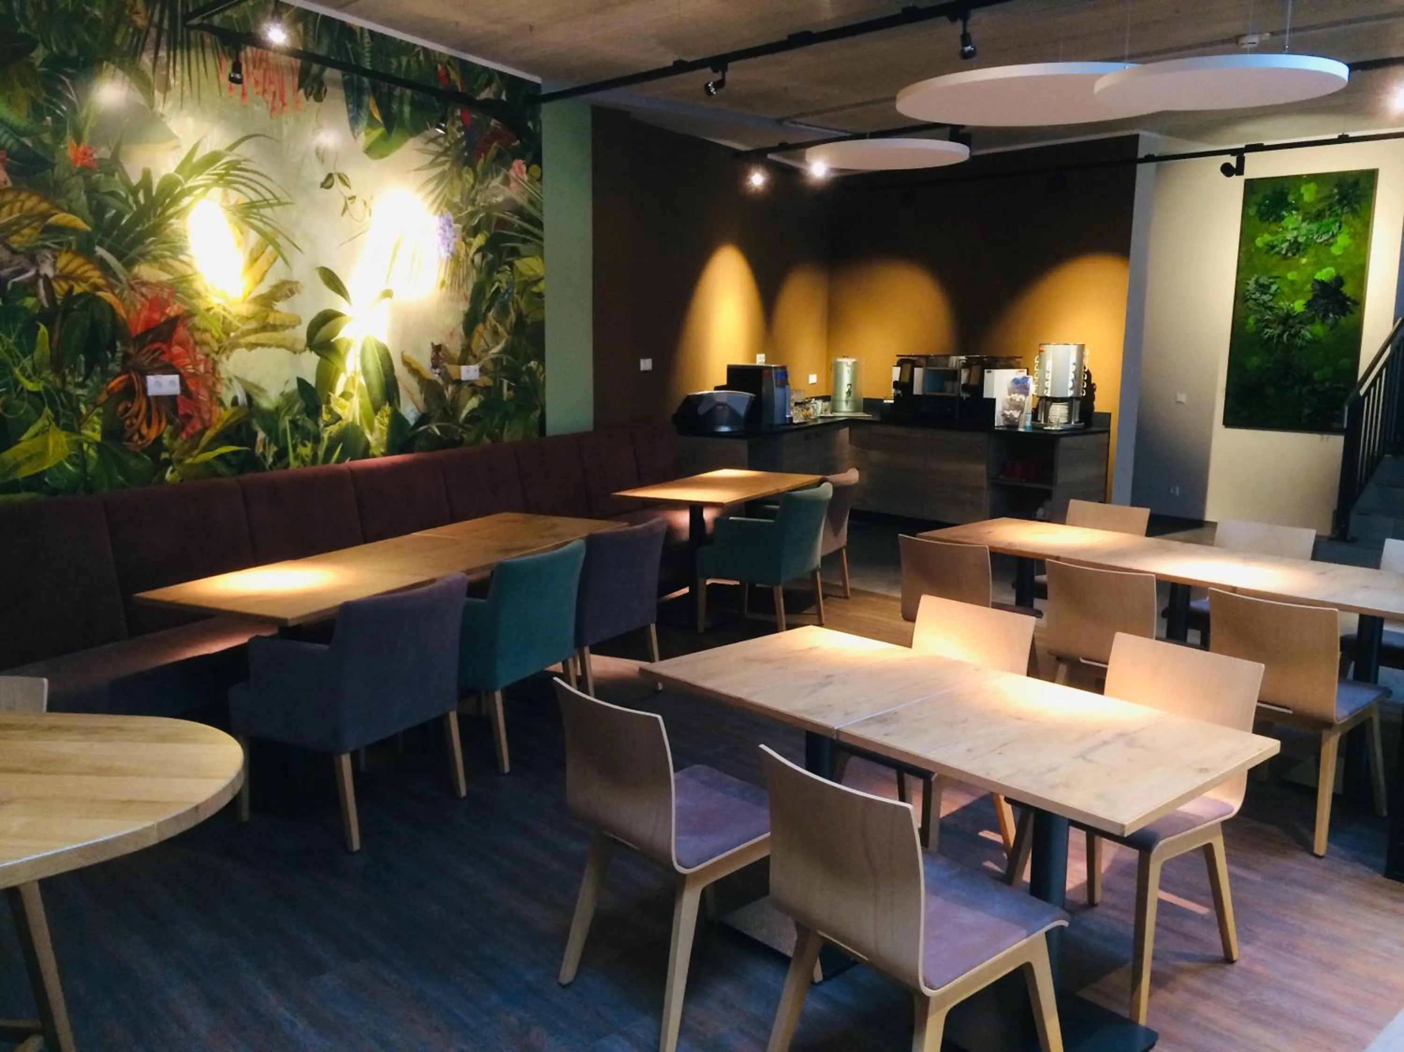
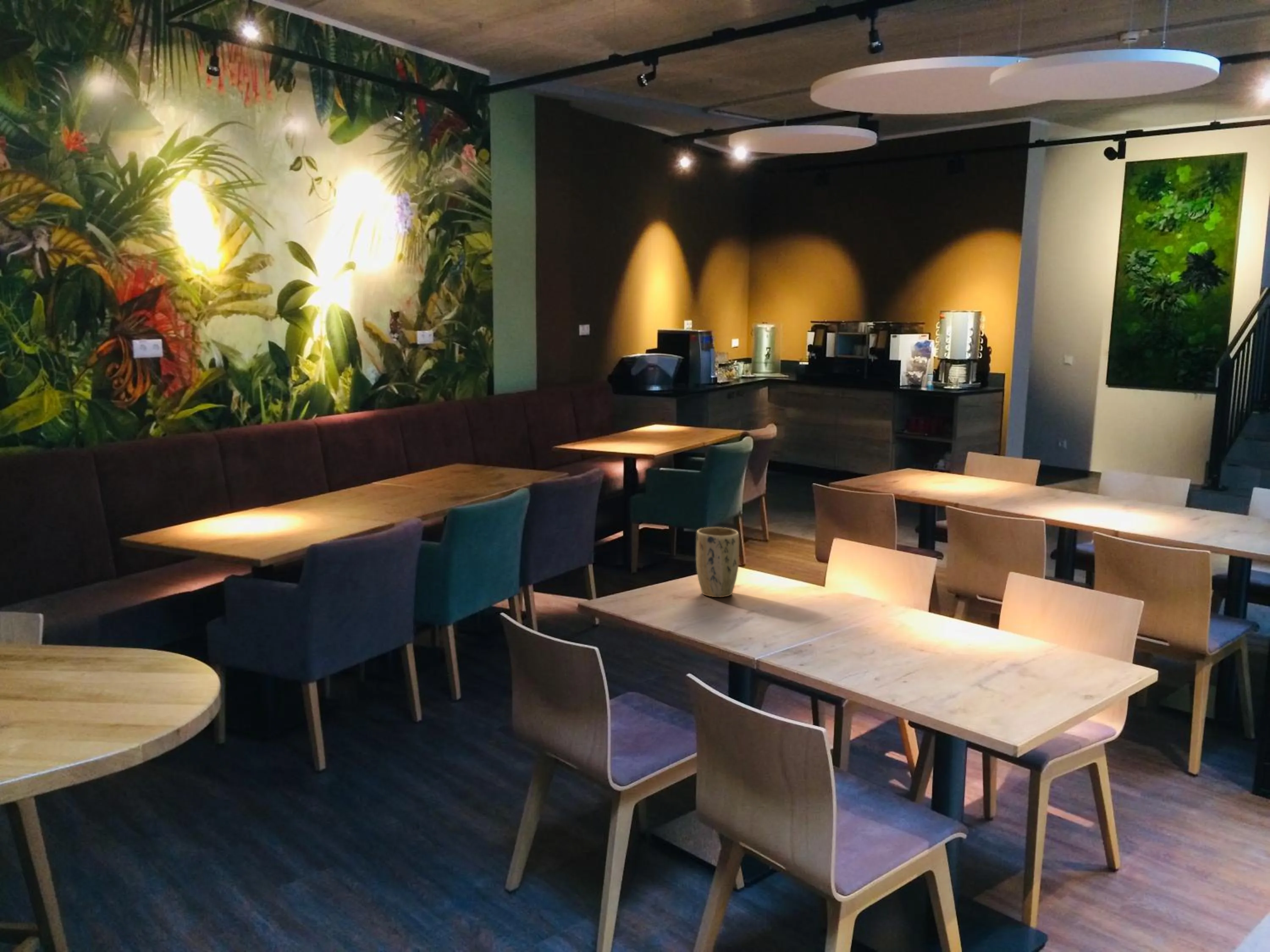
+ plant pot (717, 562)
